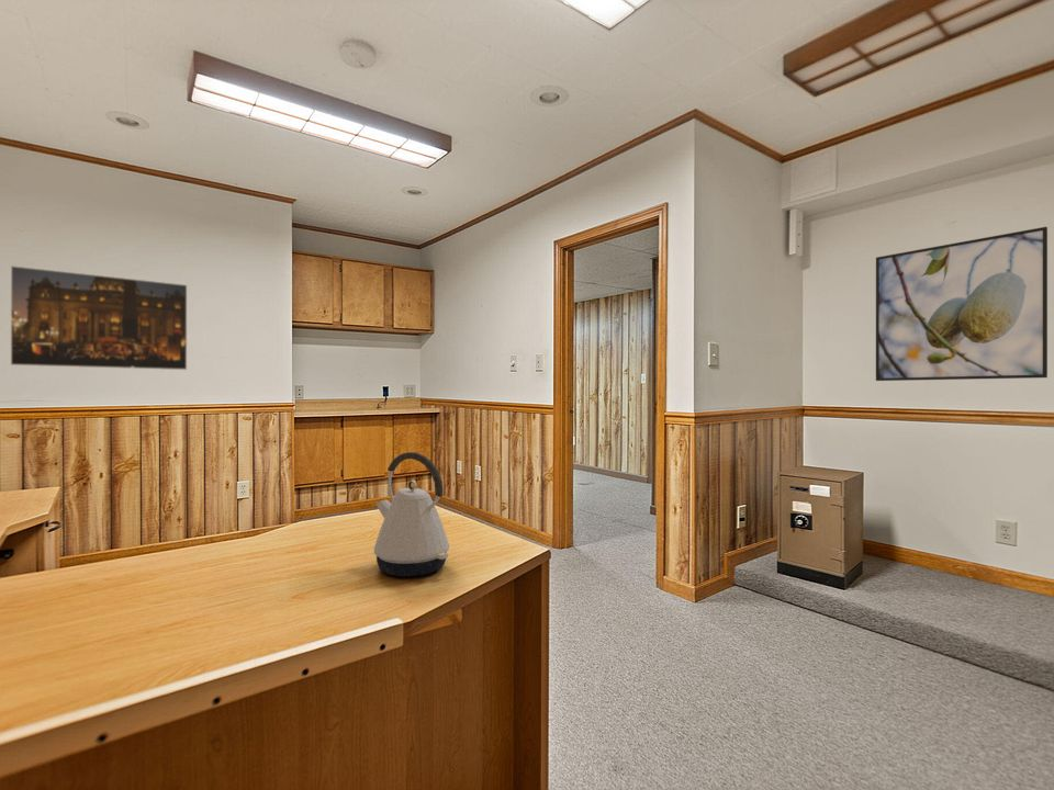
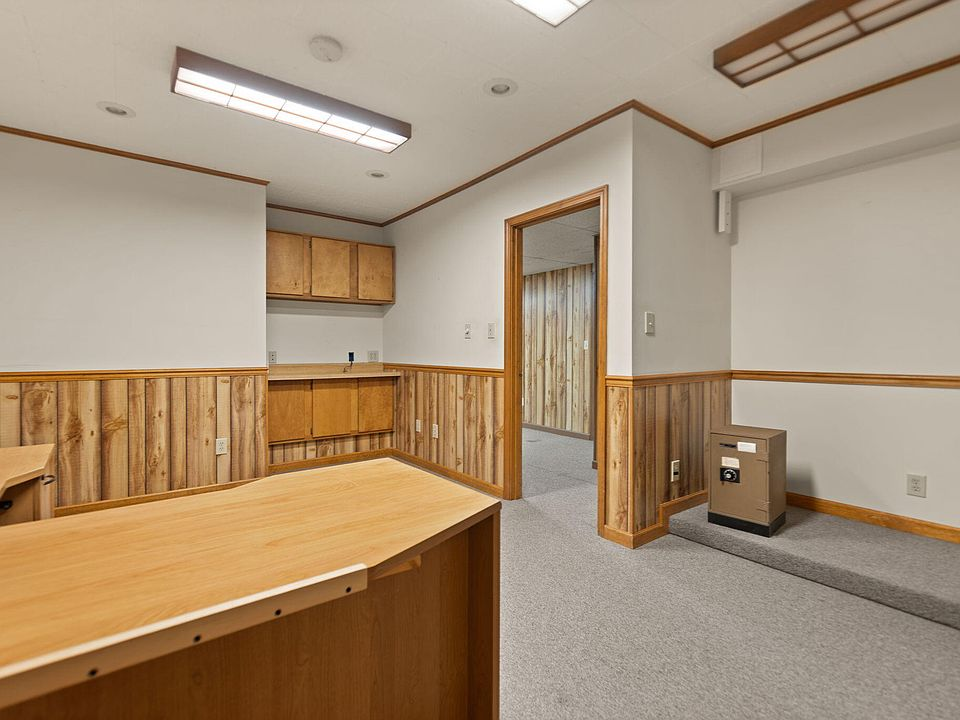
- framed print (105, 321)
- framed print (953, 311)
- kettle (410, 509)
